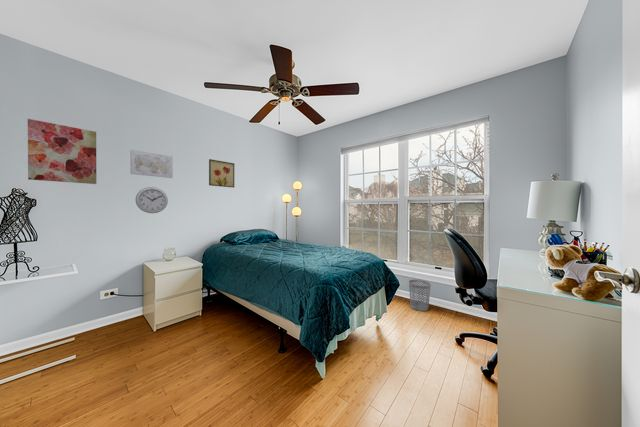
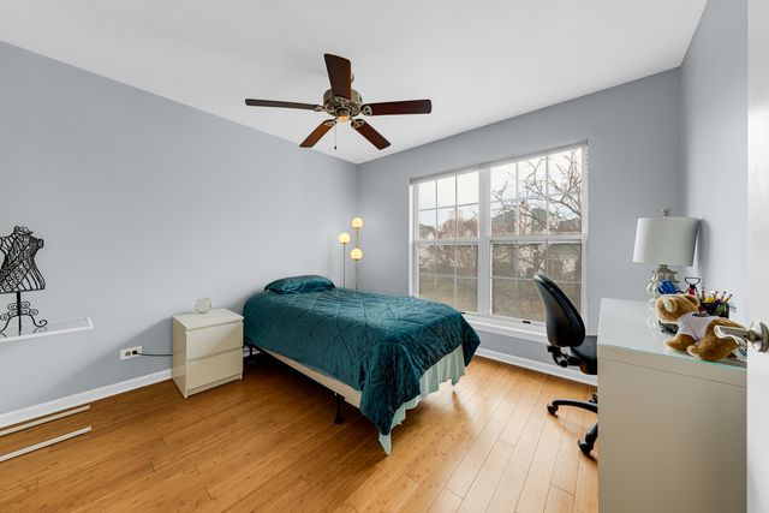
- wall art (64, 154)
- wall clock (152, 200)
- wall art (152, 164)
- wall art (221, 174)
- wastebasket (419, 295)
